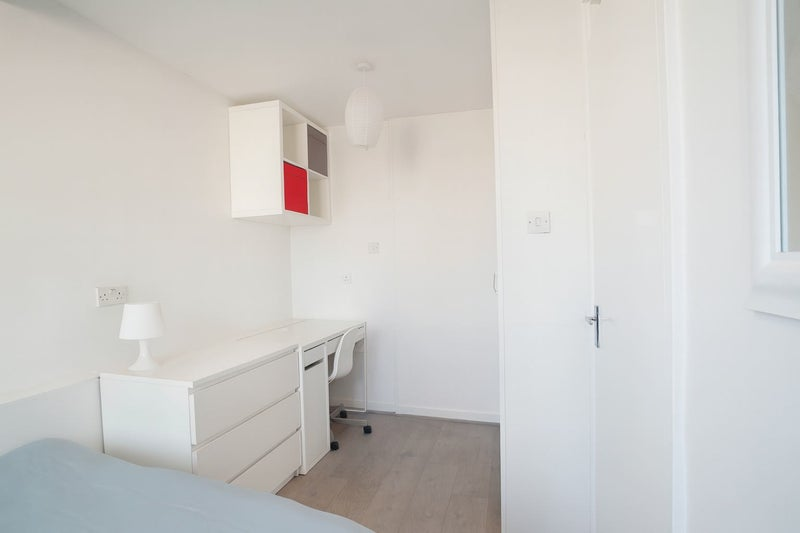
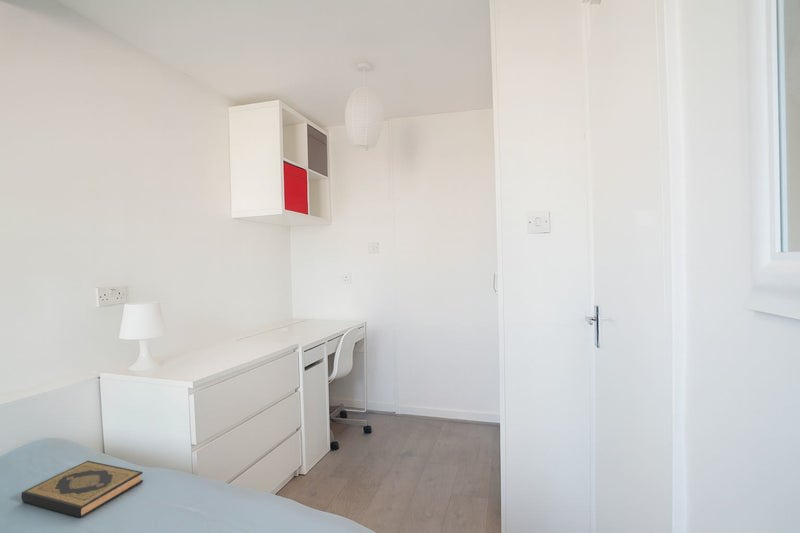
+ hardback book (84, 486)
